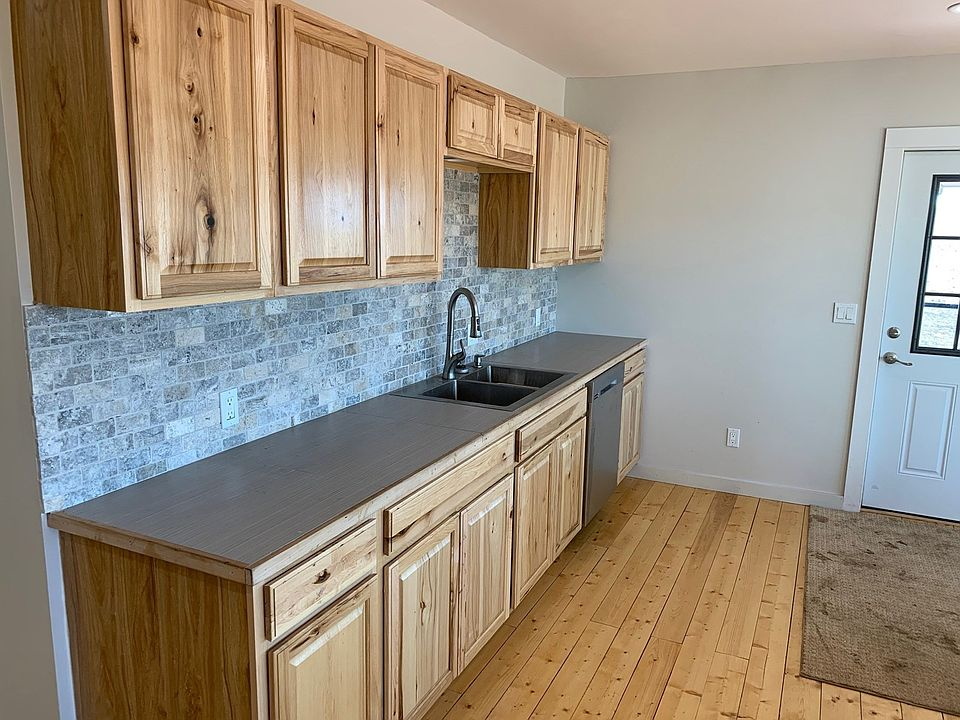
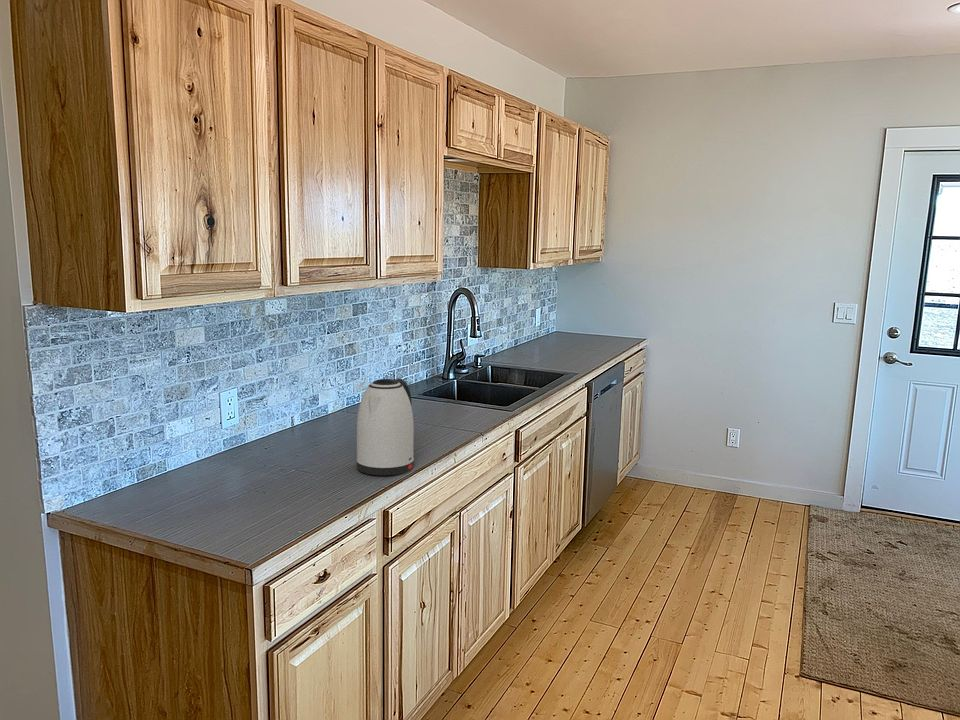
+ kettle (390, 421)
